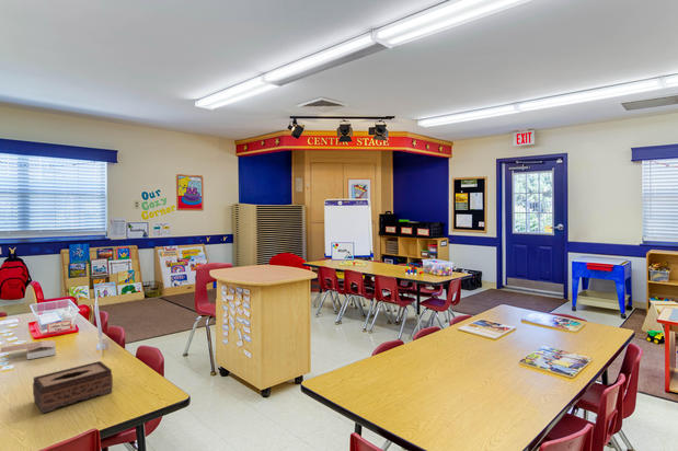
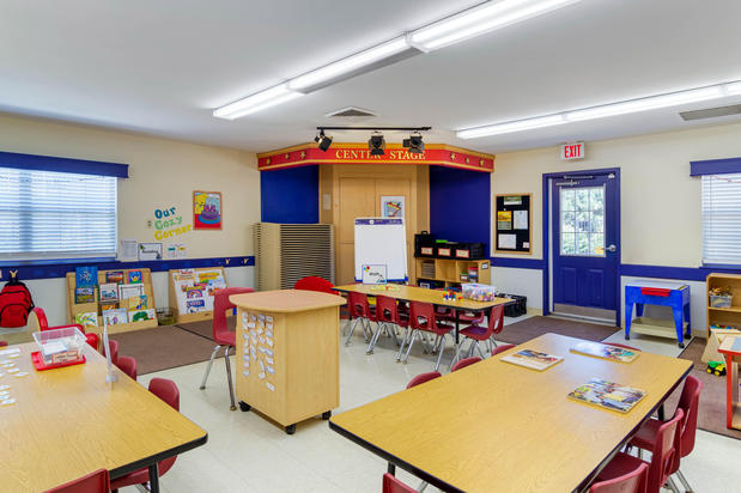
- tissue box (73, 384)
- book (28, 349)
